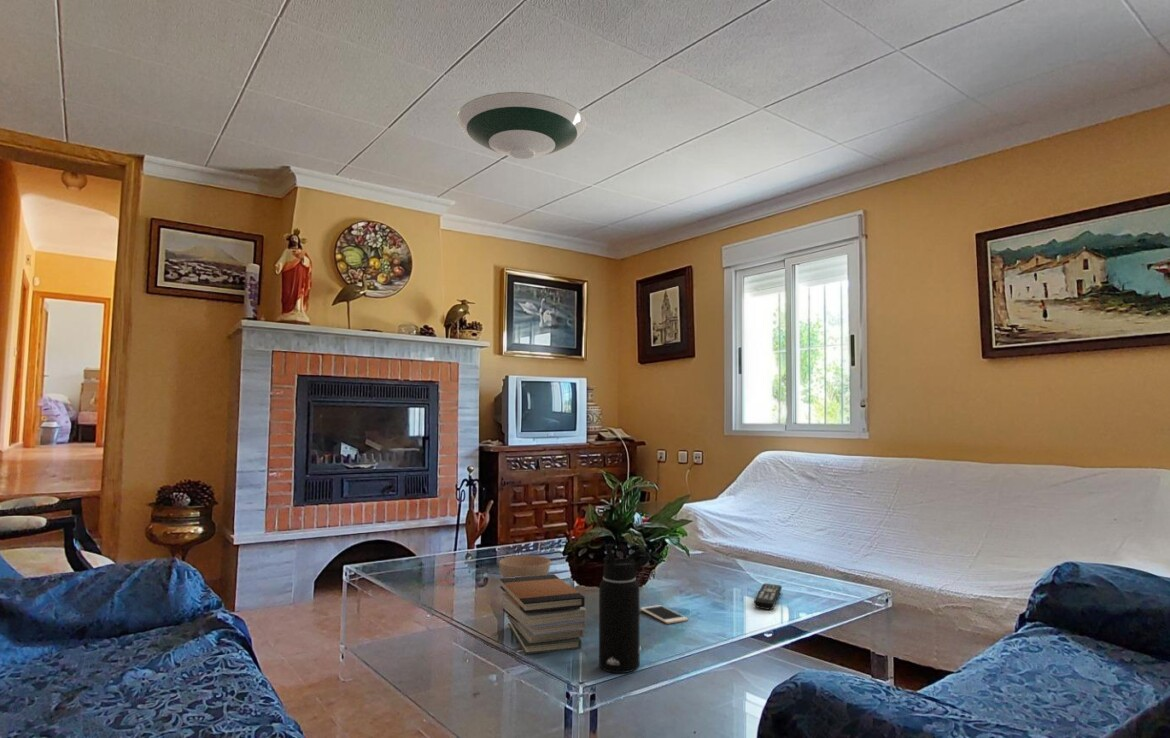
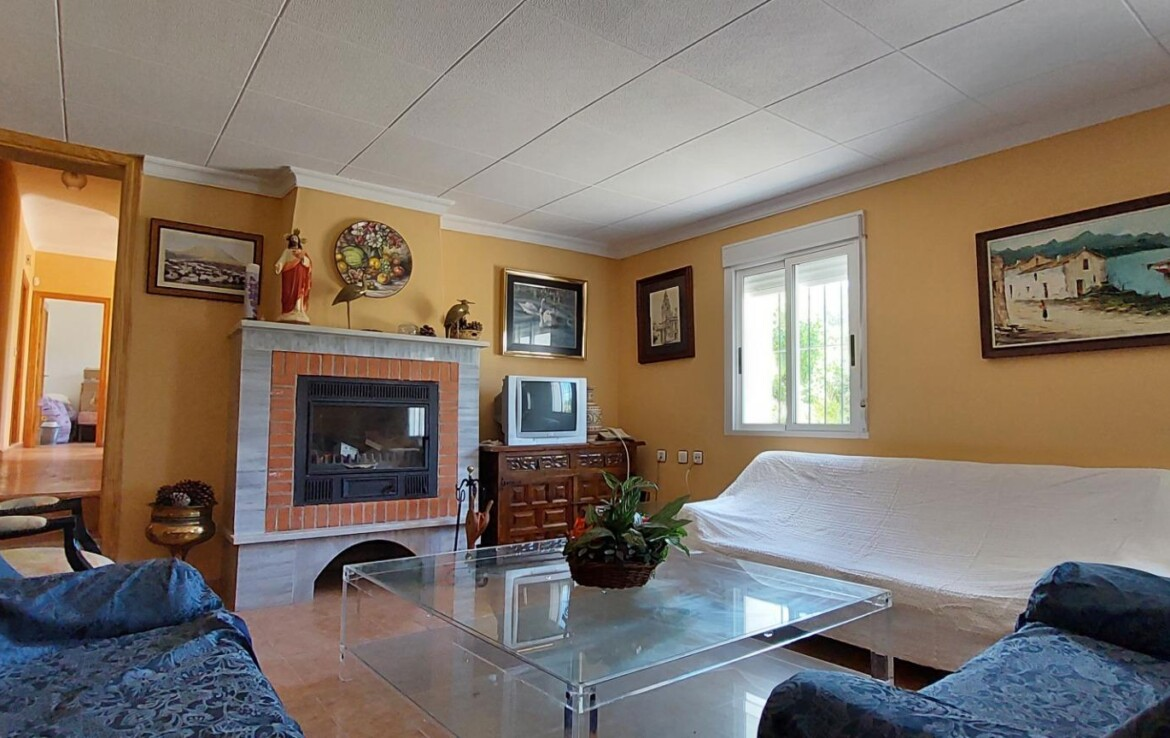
- remote control (768, 595)
- cell phone (663, 614)
- book stack (541, 612)
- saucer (522, 139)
- bowl (524, 576)
- water bottle (624, 603)
